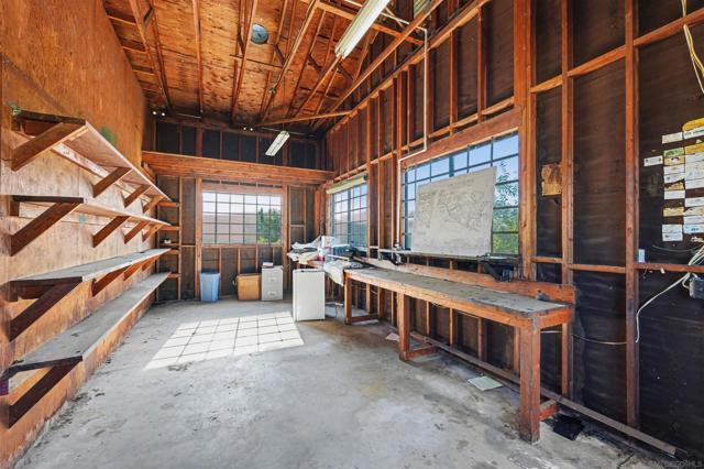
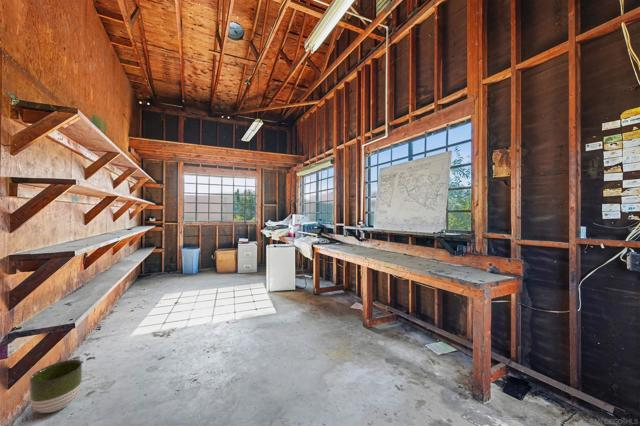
+ planter (57, 388)
